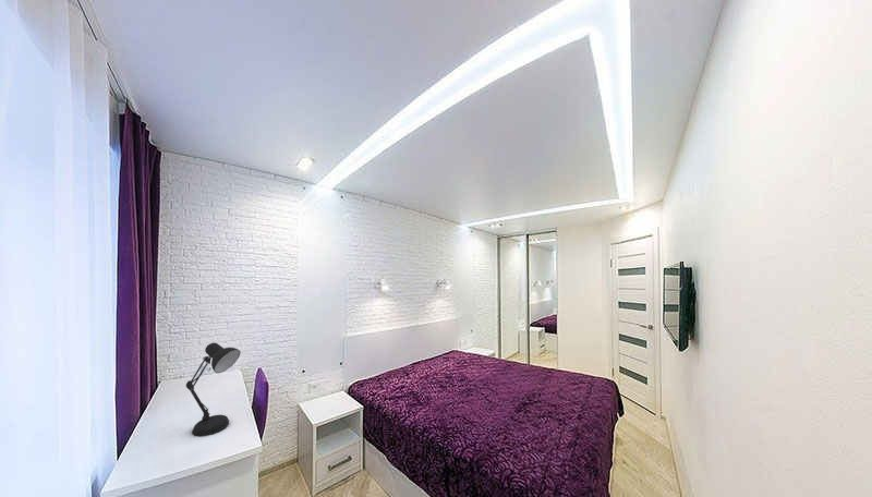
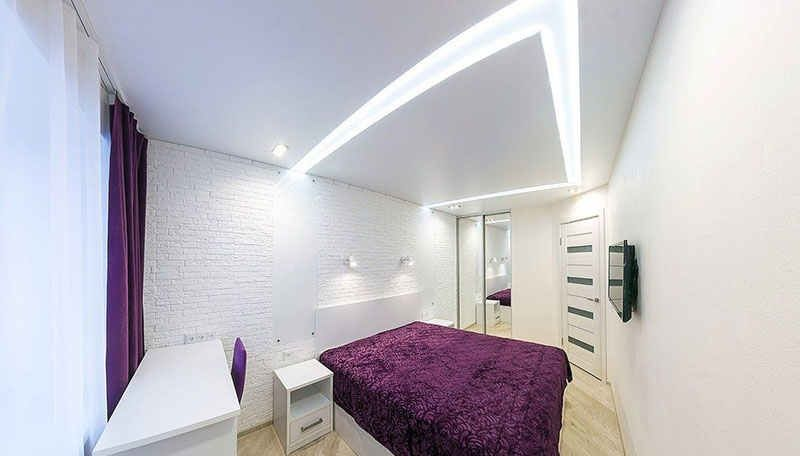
- desk lamp (215, 372)
